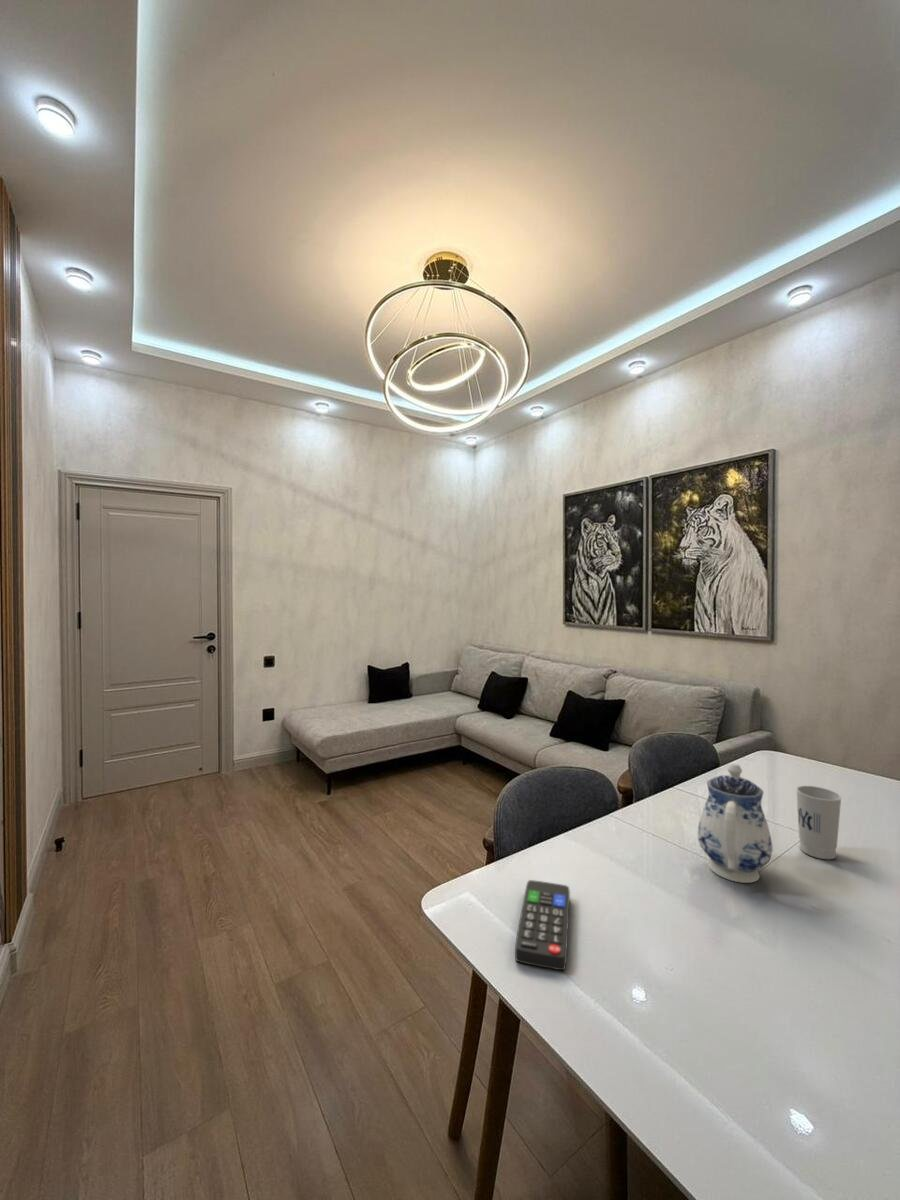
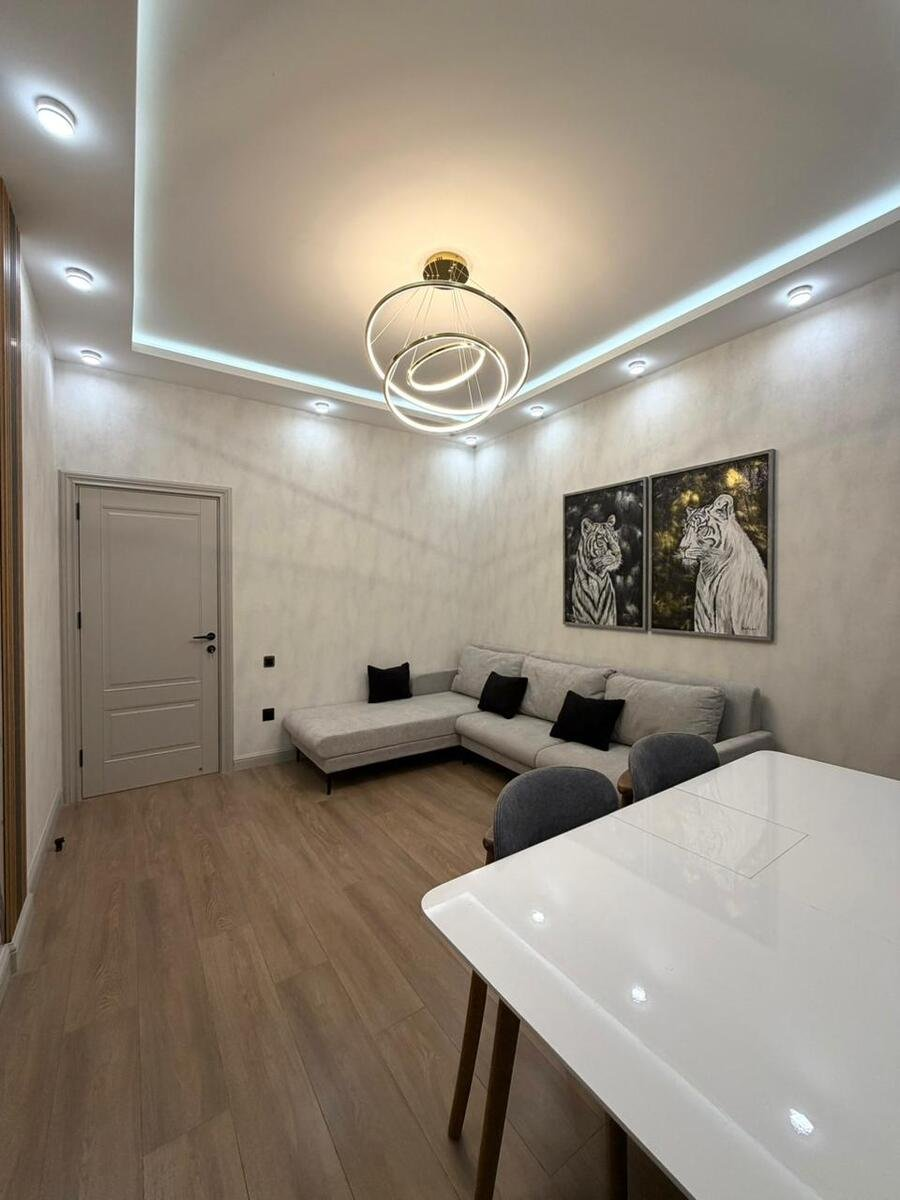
- cup (817, 822)
- teapot (734, 817)
- remote control (544, 919)
